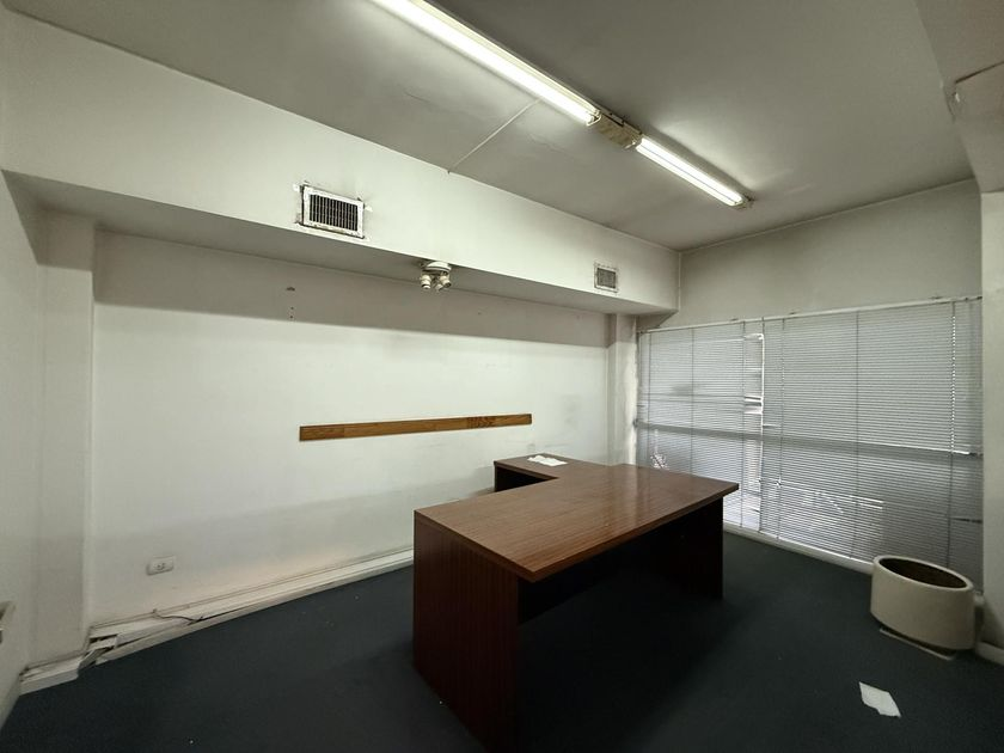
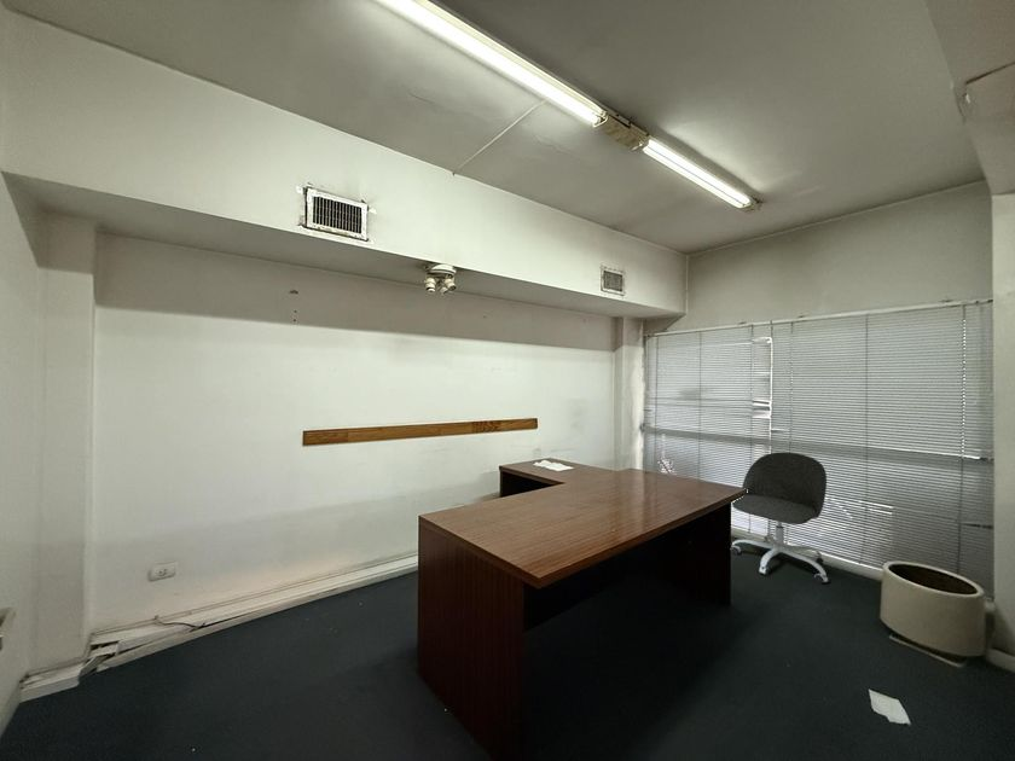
+ office chair (778, 510)
